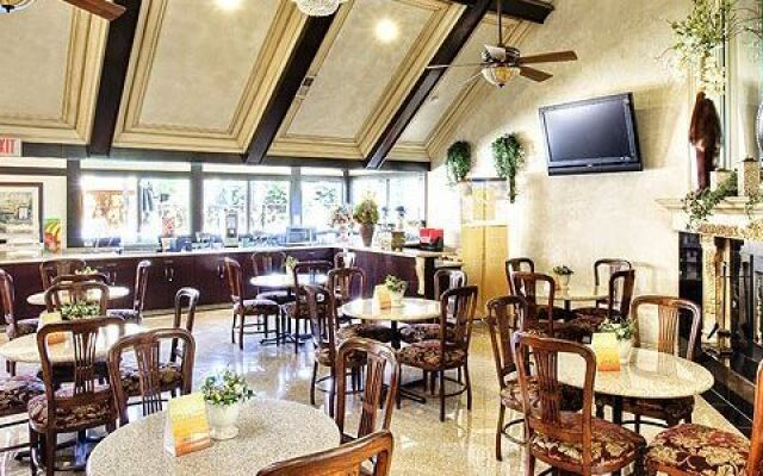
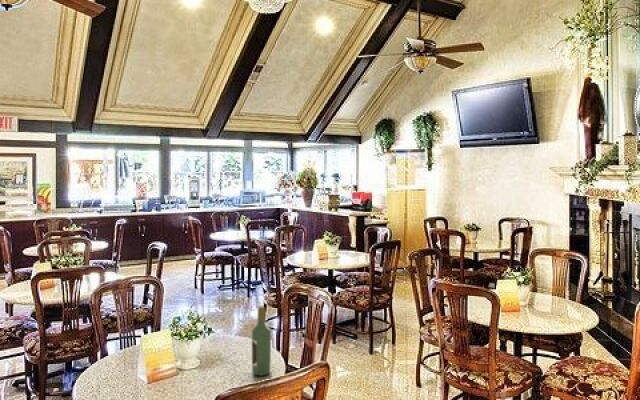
+ wine bottle (261, 340)
